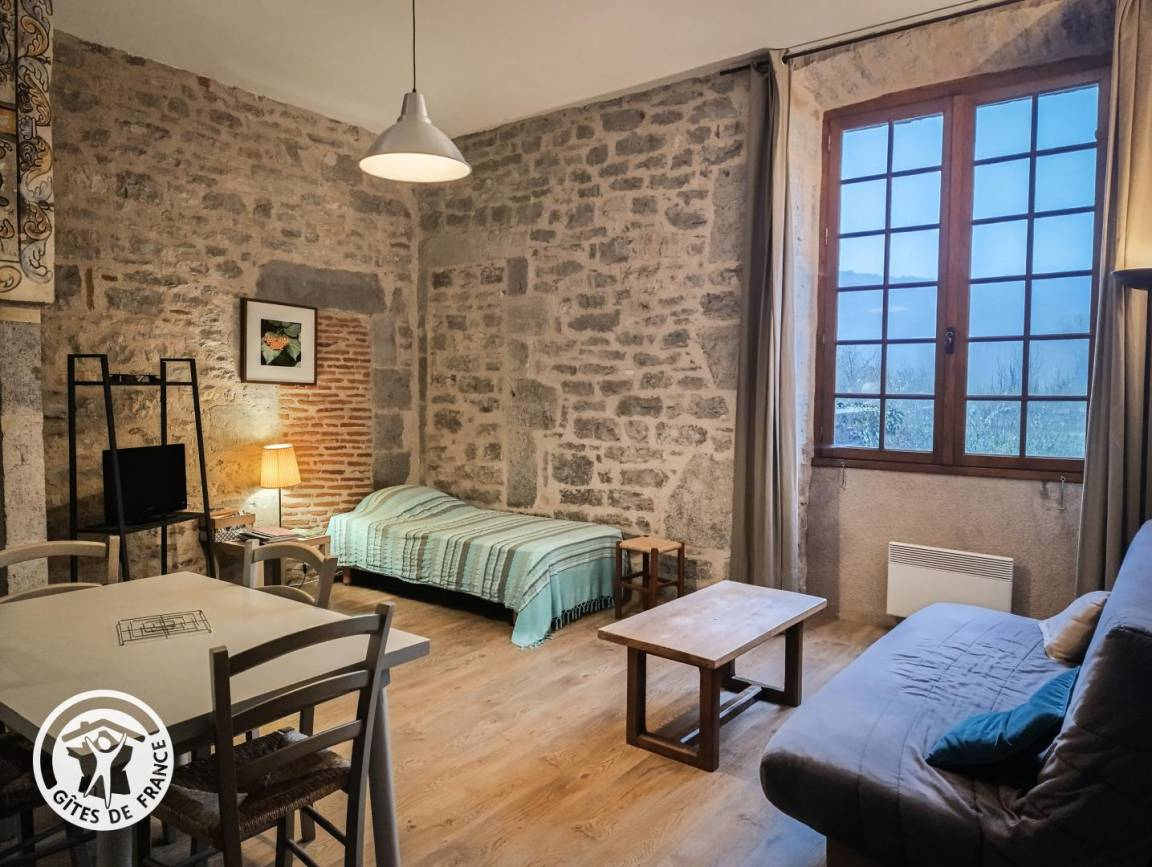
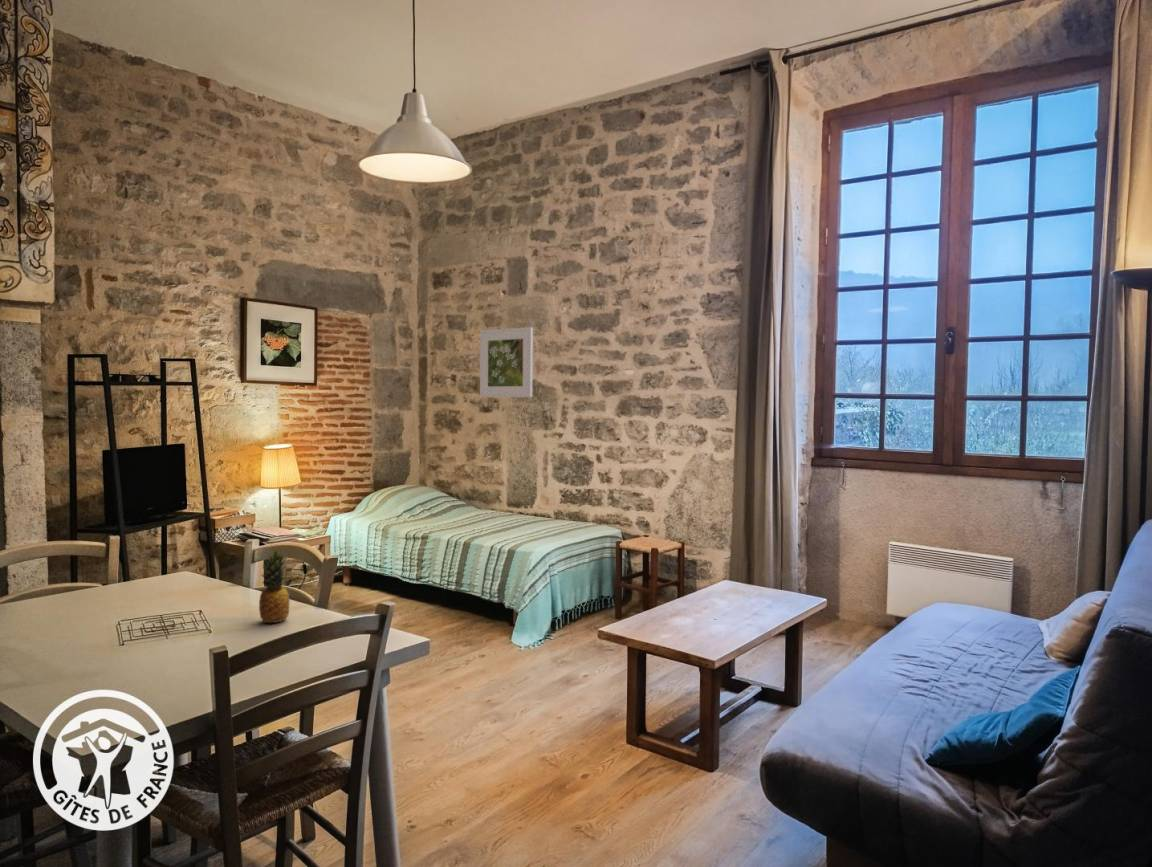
+ fruit (274, 585)
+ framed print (505, 363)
